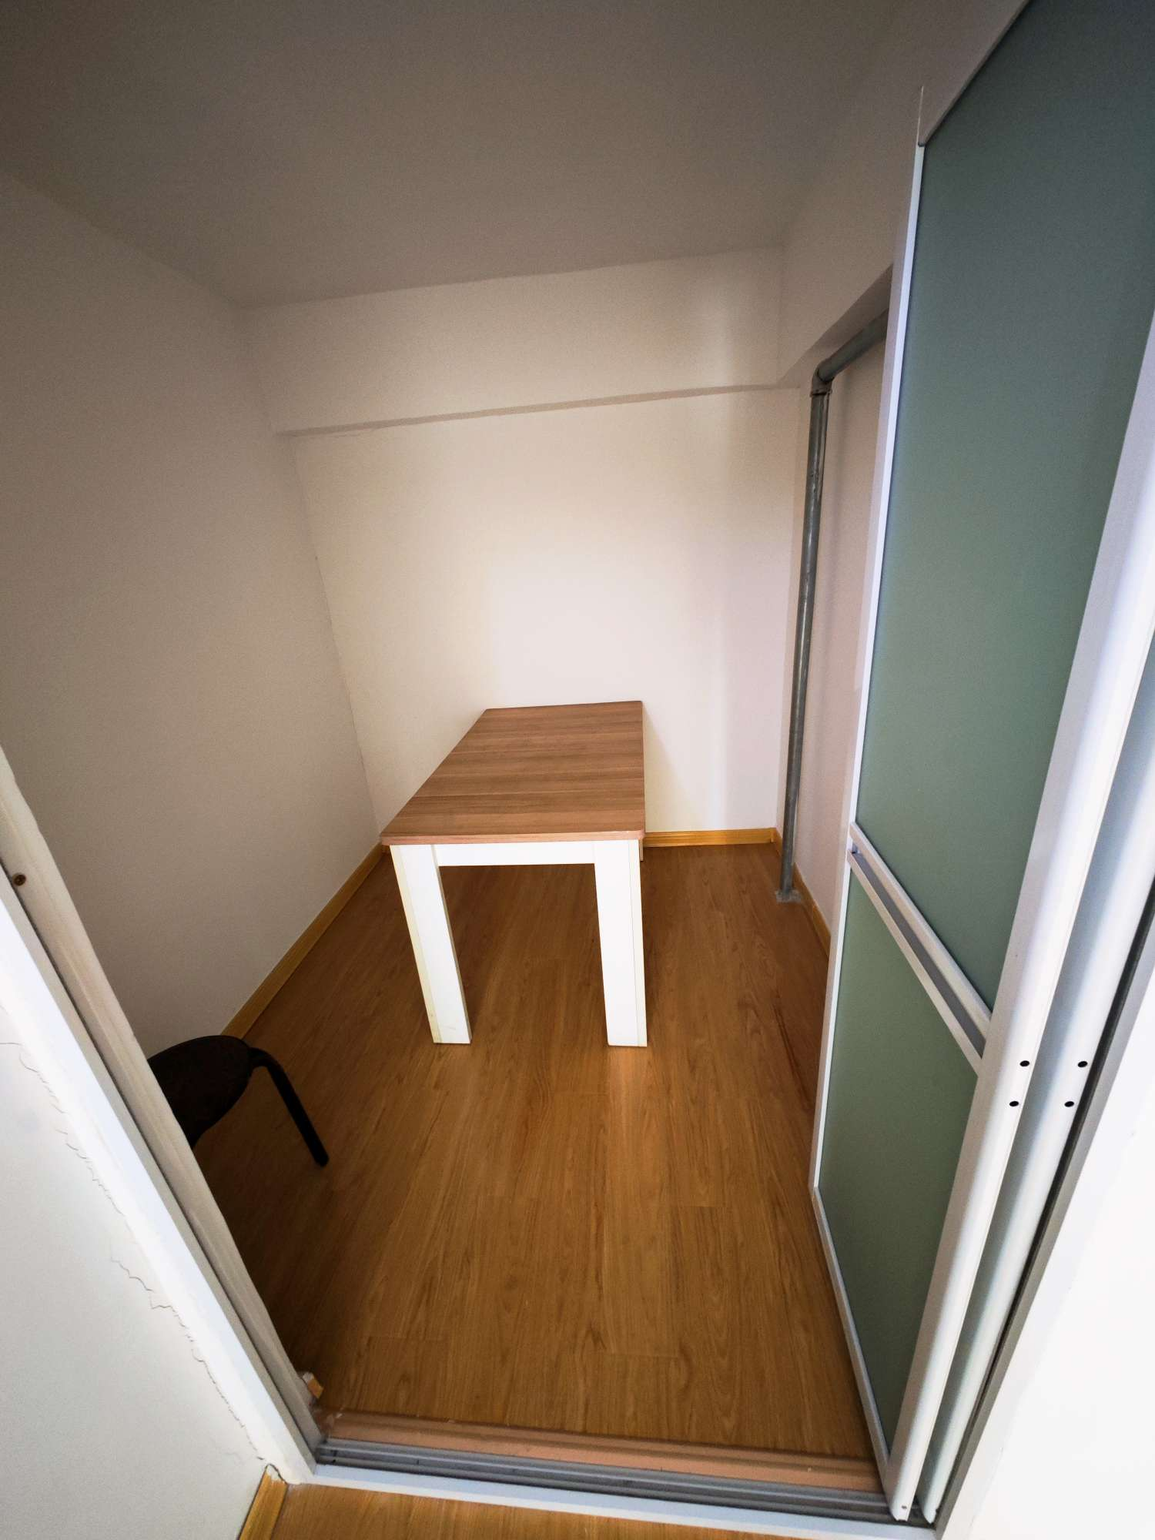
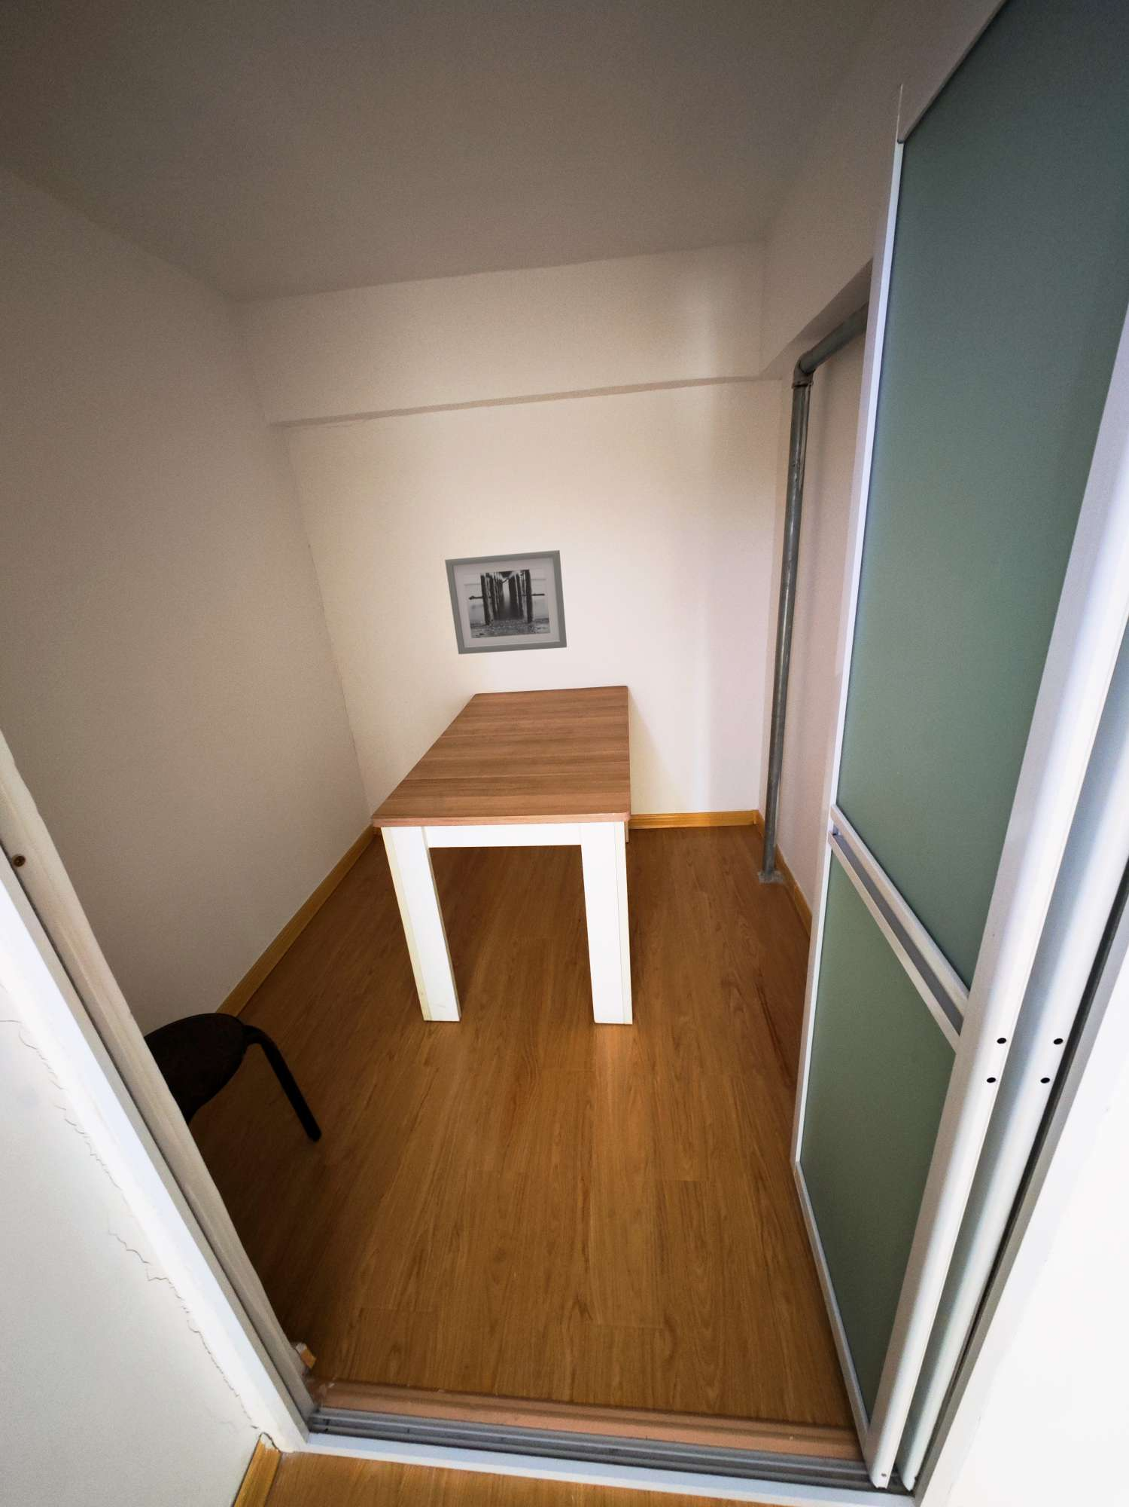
+ wall art (506, 604)
